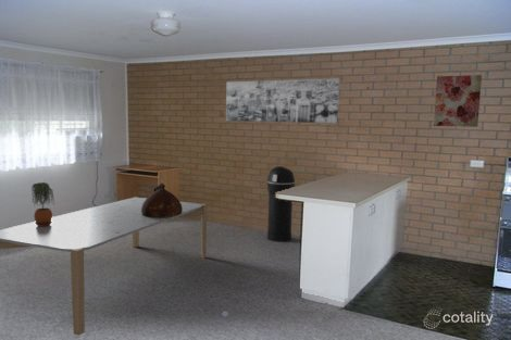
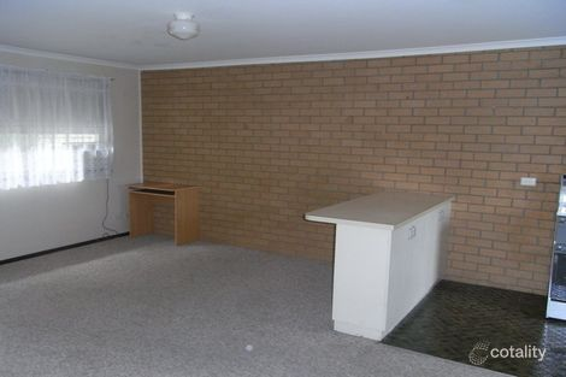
- potted plant (43, 203)
- wall art (457, 101)
- ceramic jug (161, 198)
- trash can (279, 202)
- wall art (278, 101)
- dining table (110, 241)
